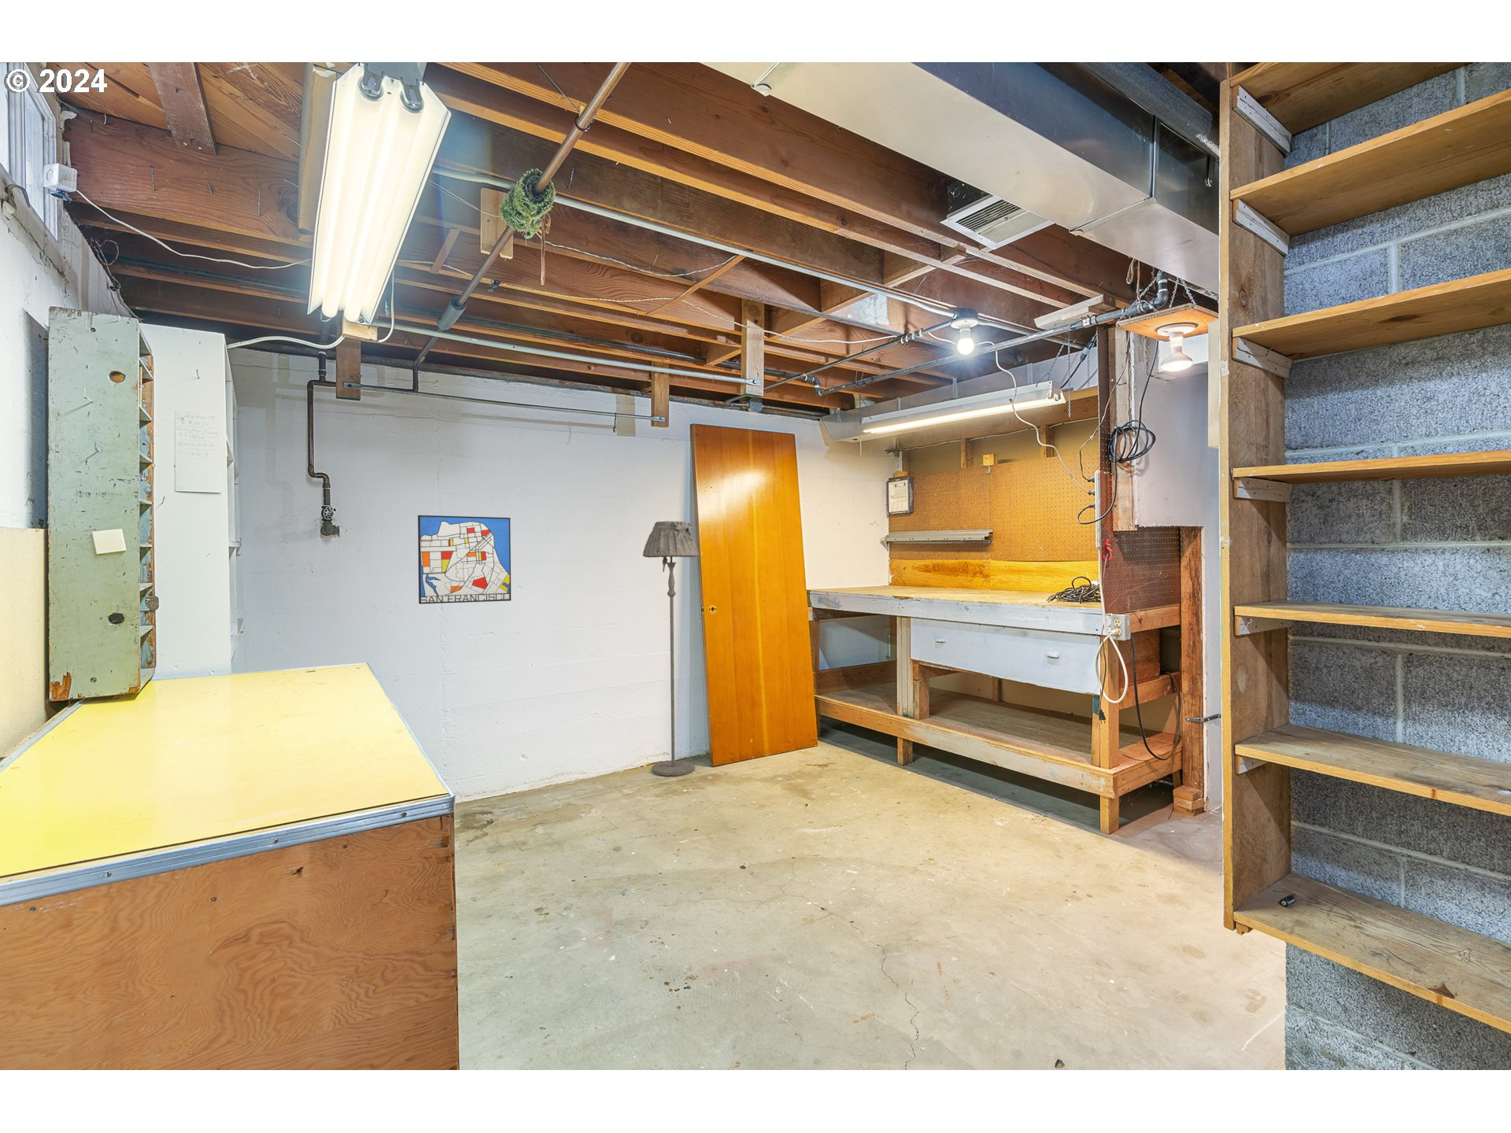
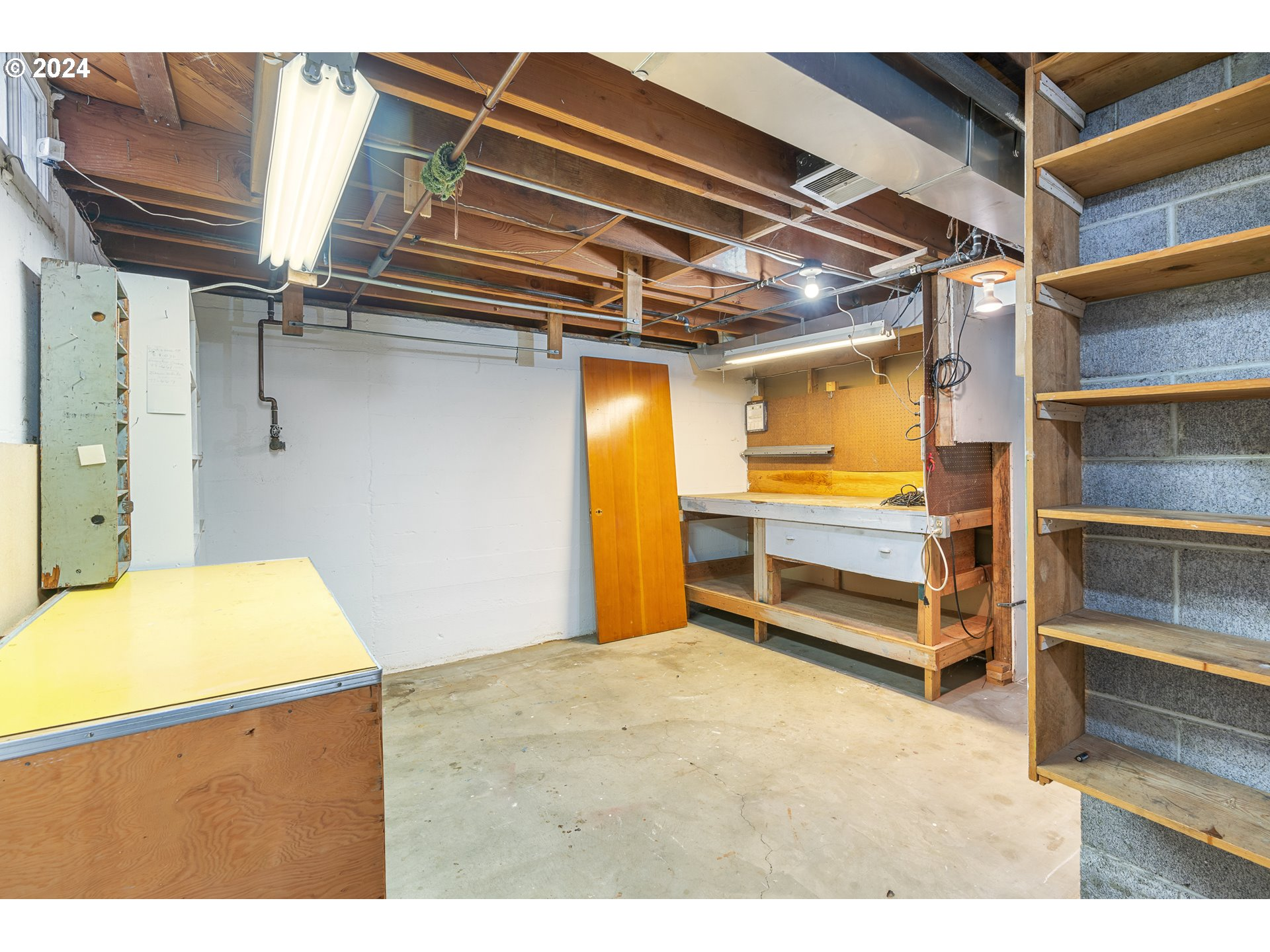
- wall art (466, 558)
- floor lamp (671, 645)
